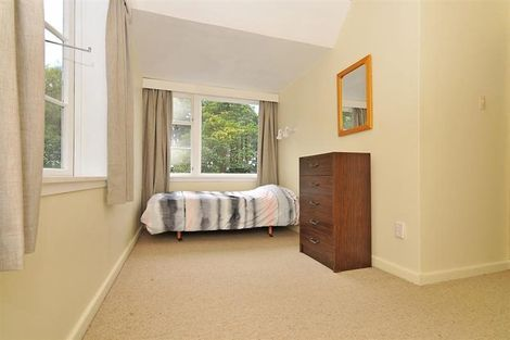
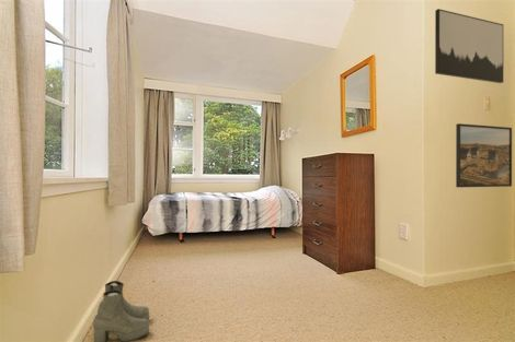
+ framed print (484, 156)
+ wall art (470, 47)
+ boots (123, 307)
